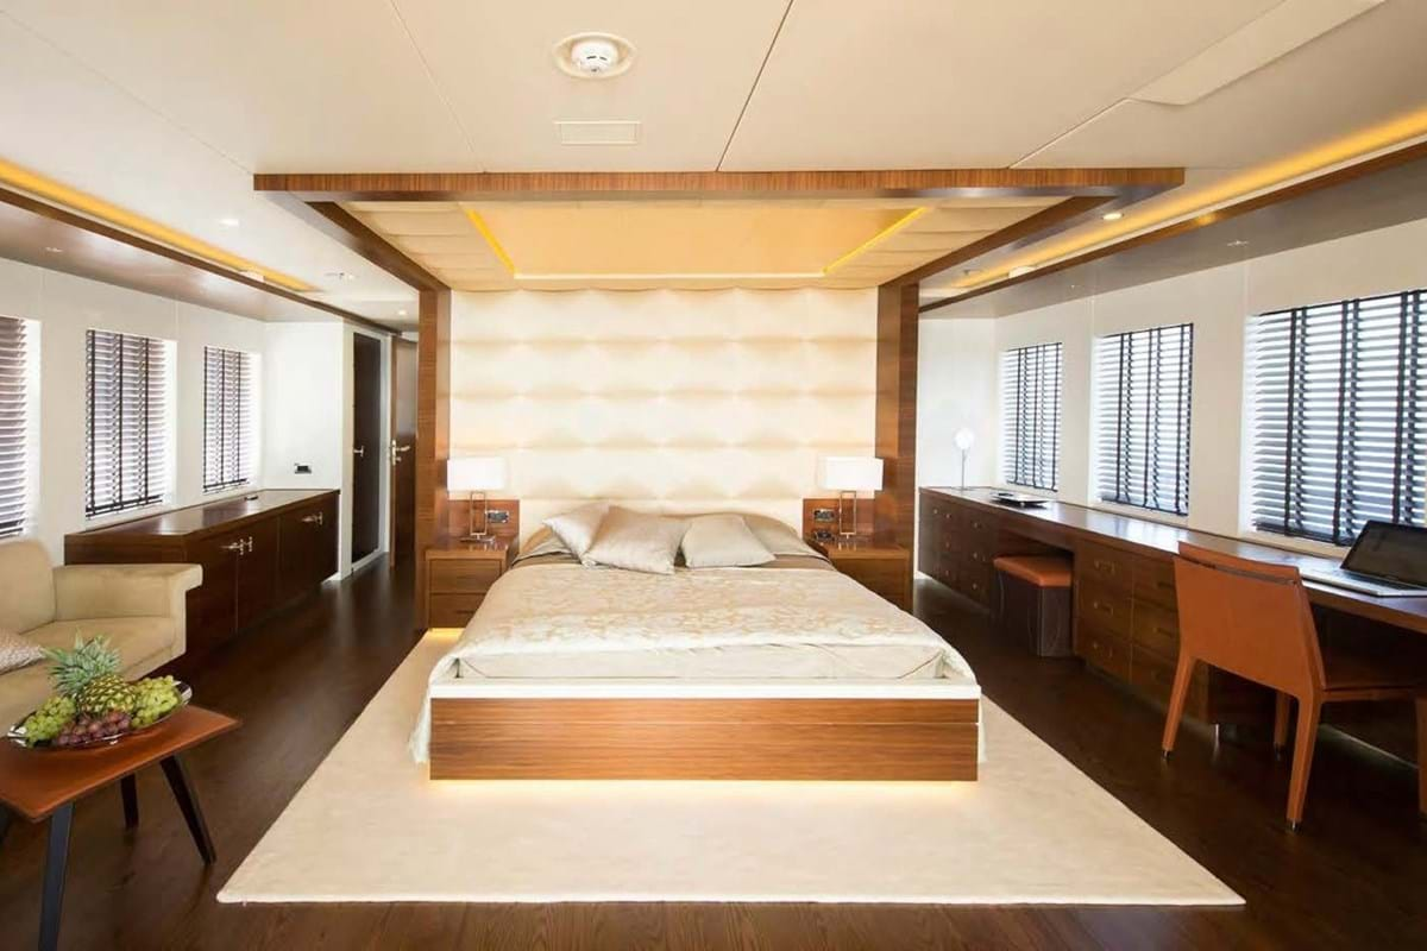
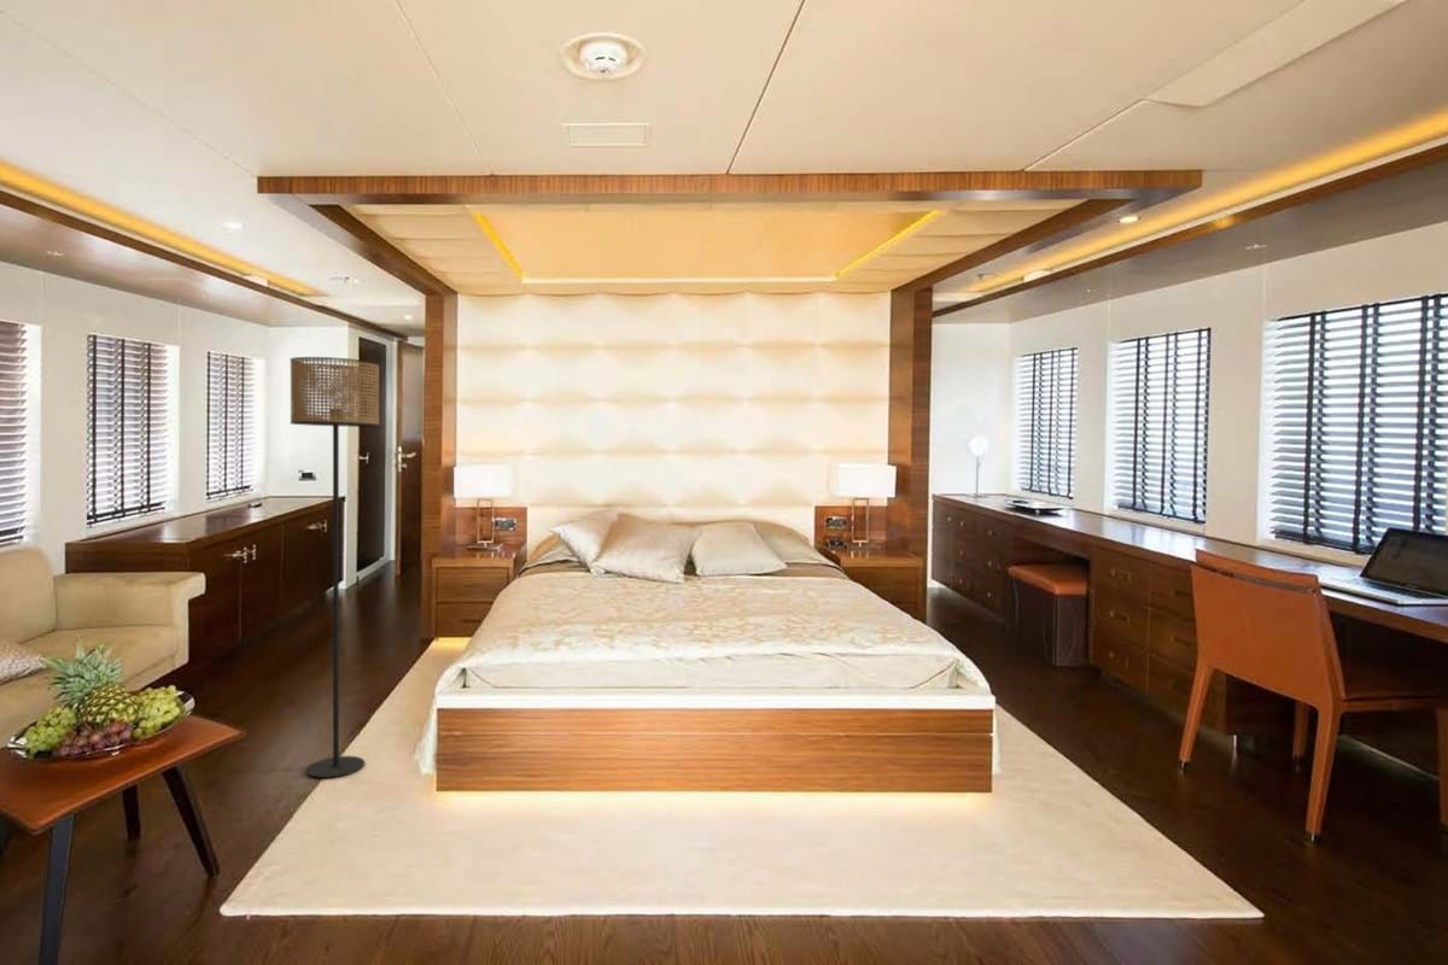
+ floor lamp (335, 566)
